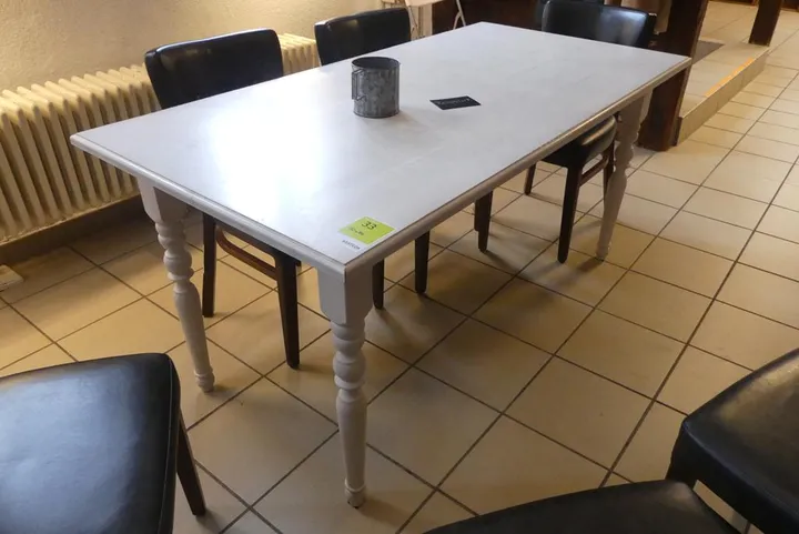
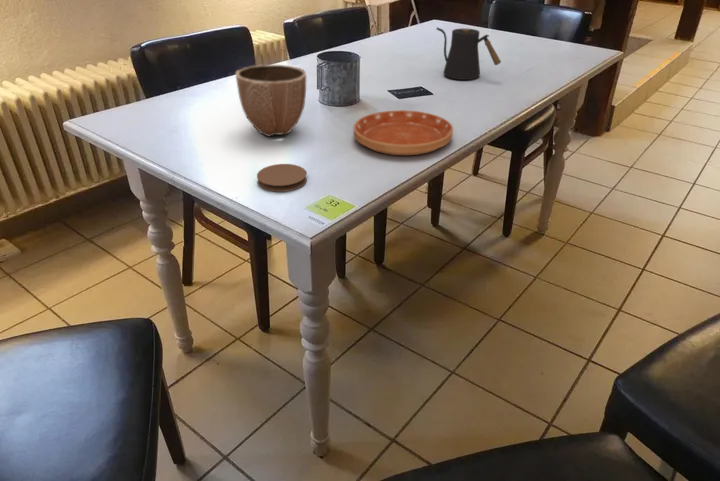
+ coaster (282, 177)
+ saucer (402, 133)
+ kettle (465, 53)
+ decorative bowl (273, 103)
